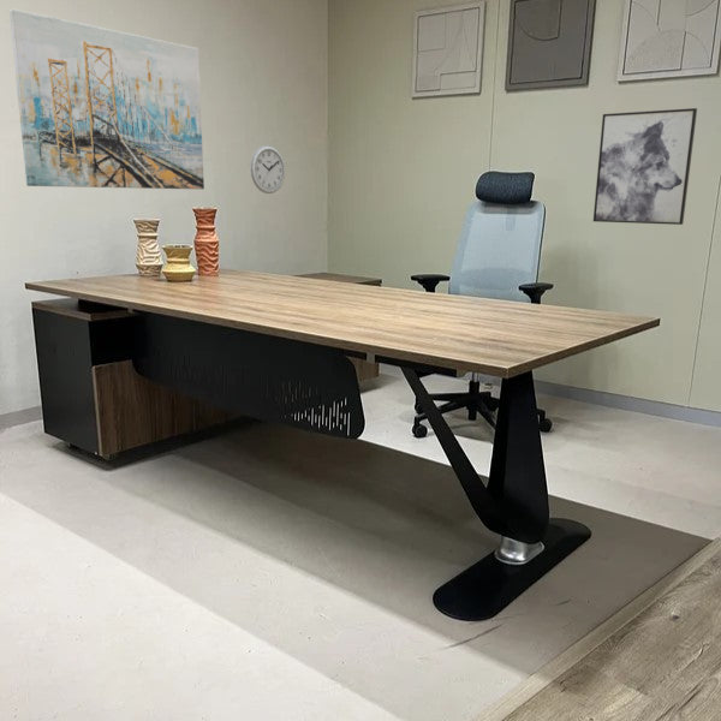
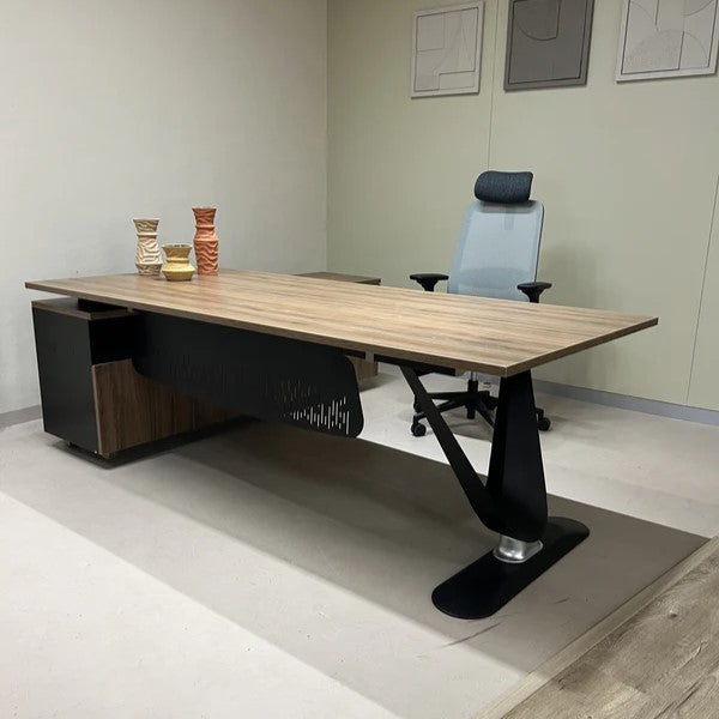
- wall art (642, 168)
- wall art (119, 111)
- wall clock (268, 169)
